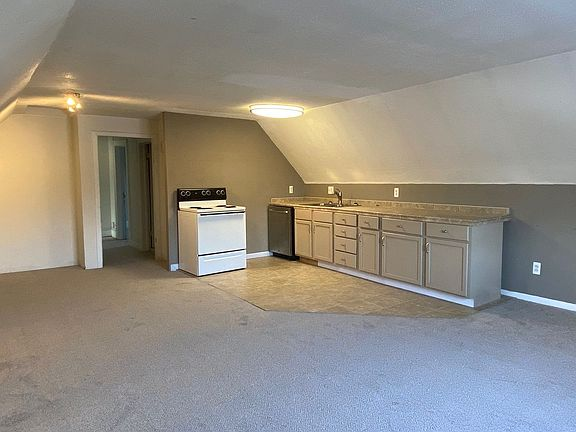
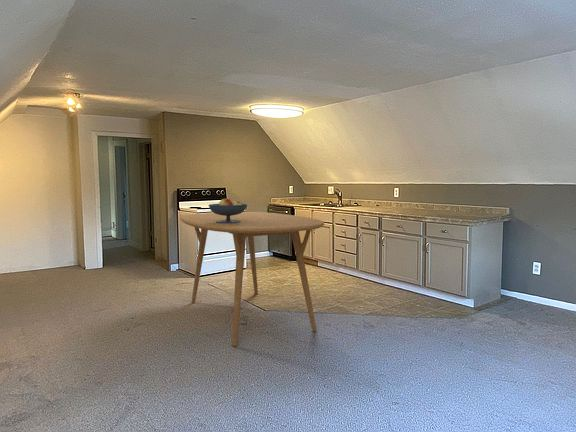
+ dining table (243, 267)
+ fruit bowl (228, 209)
